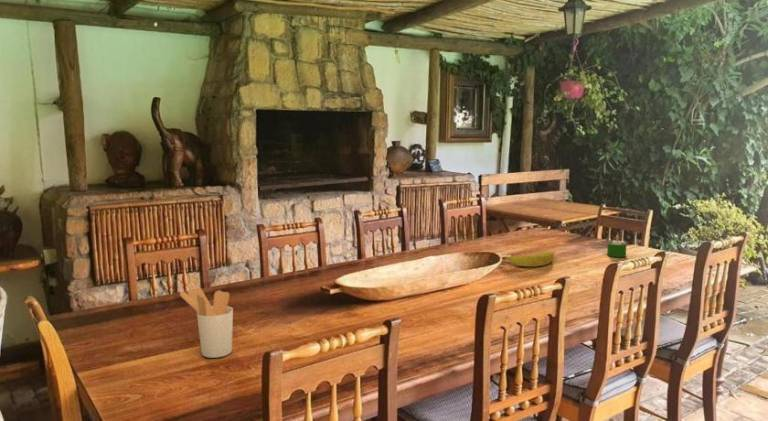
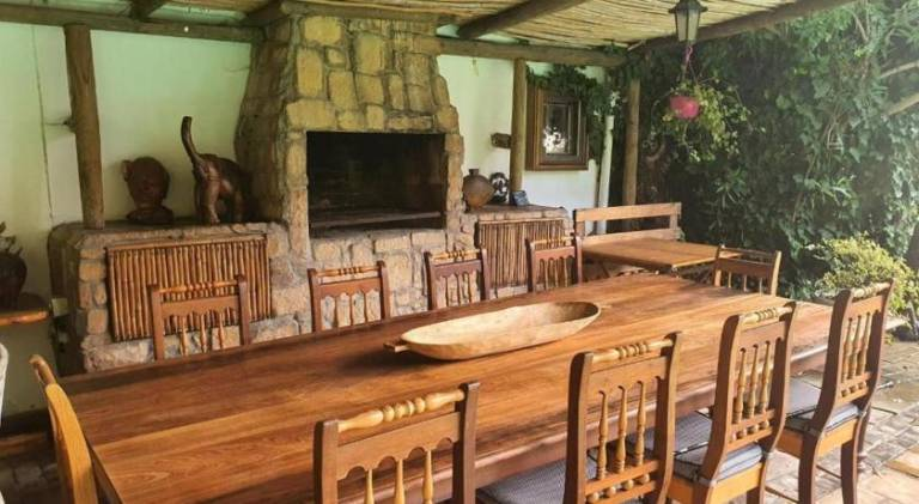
- fruit (533, 257)
- utensil holder (208, 320)
- candle (617, 245)
